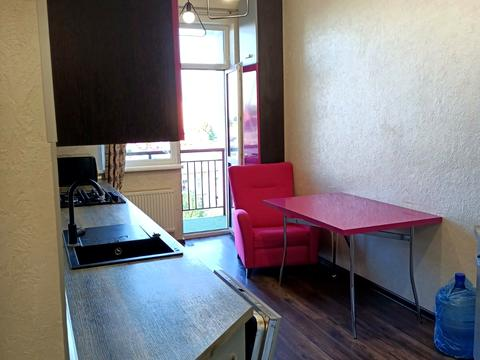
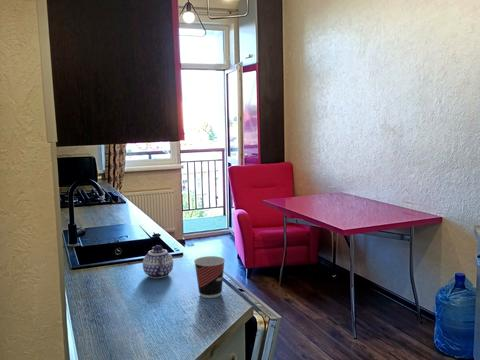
+ cup (210, 277)
+ teapot (157, 260)
